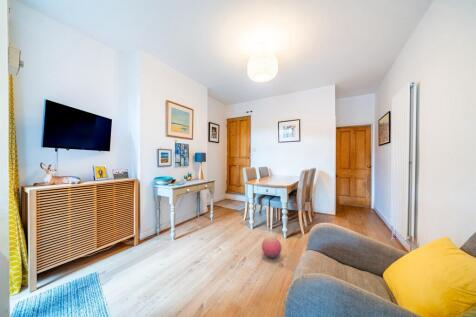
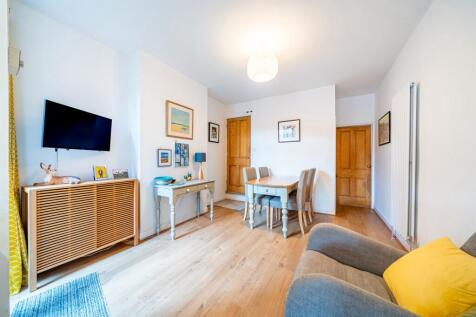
- ball (271, 247)
